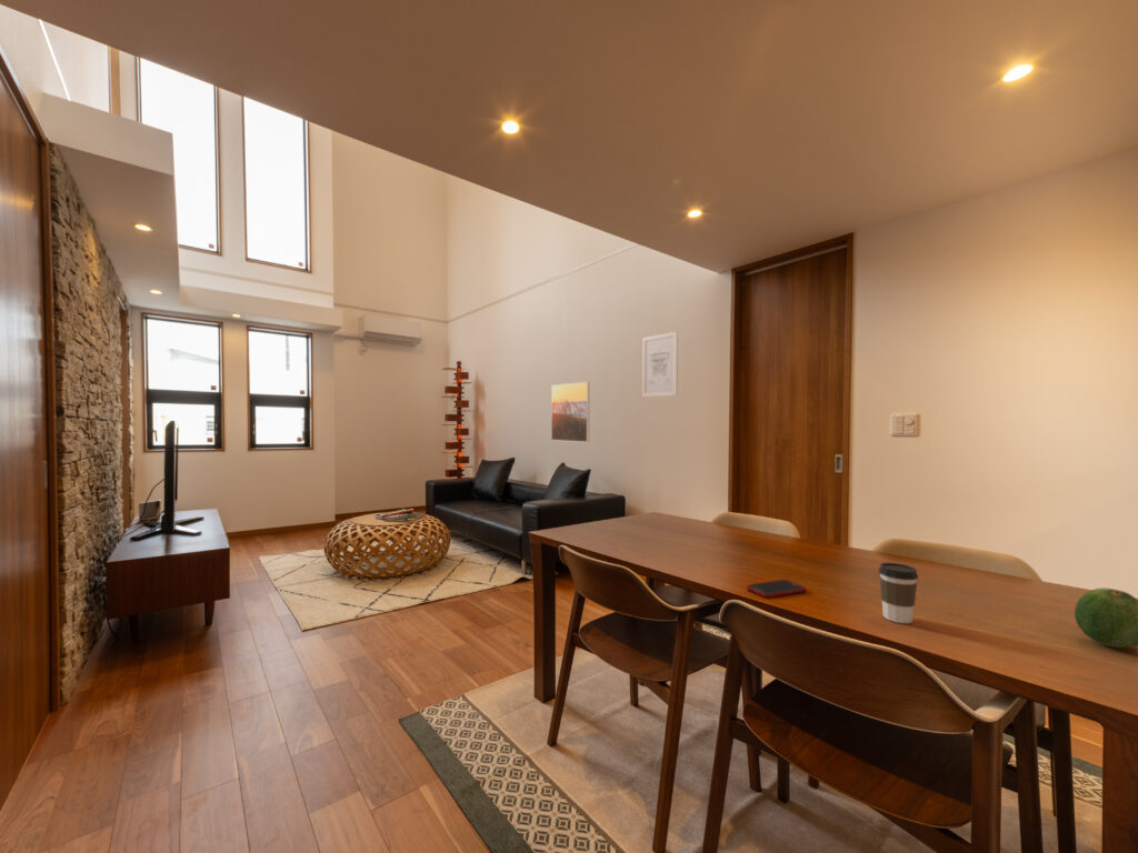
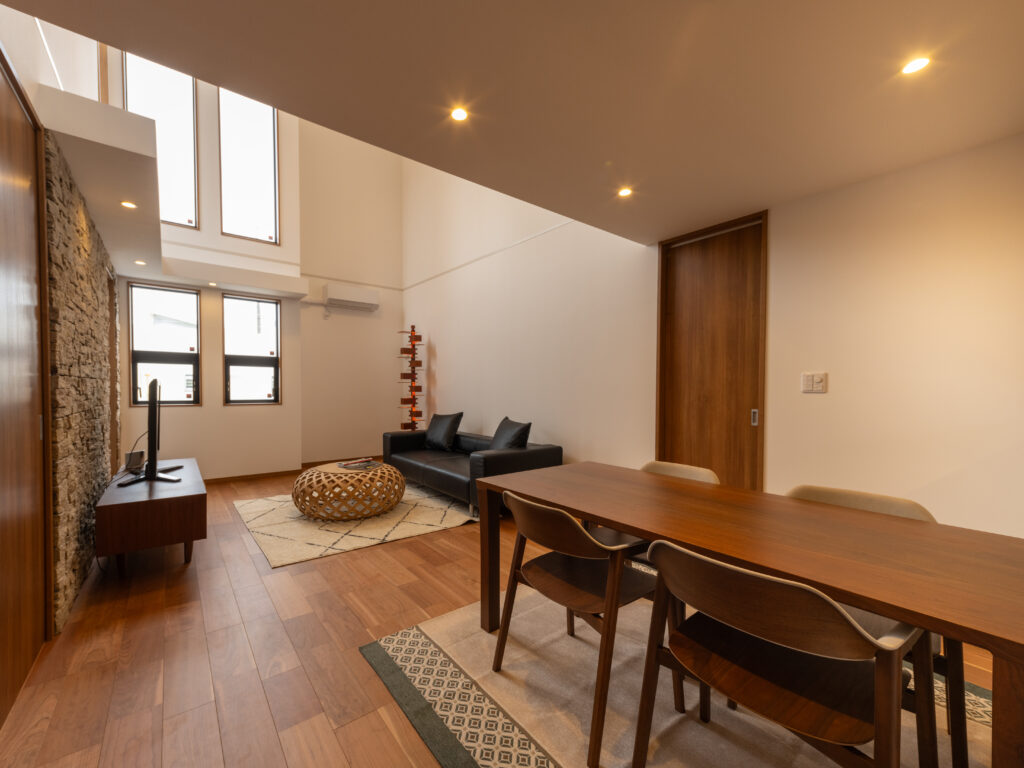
- cell phone (776, 588)
- wall art (659, 365)
- fruit (1110, 615)
- coffee cup (897, 592)
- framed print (569, 412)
